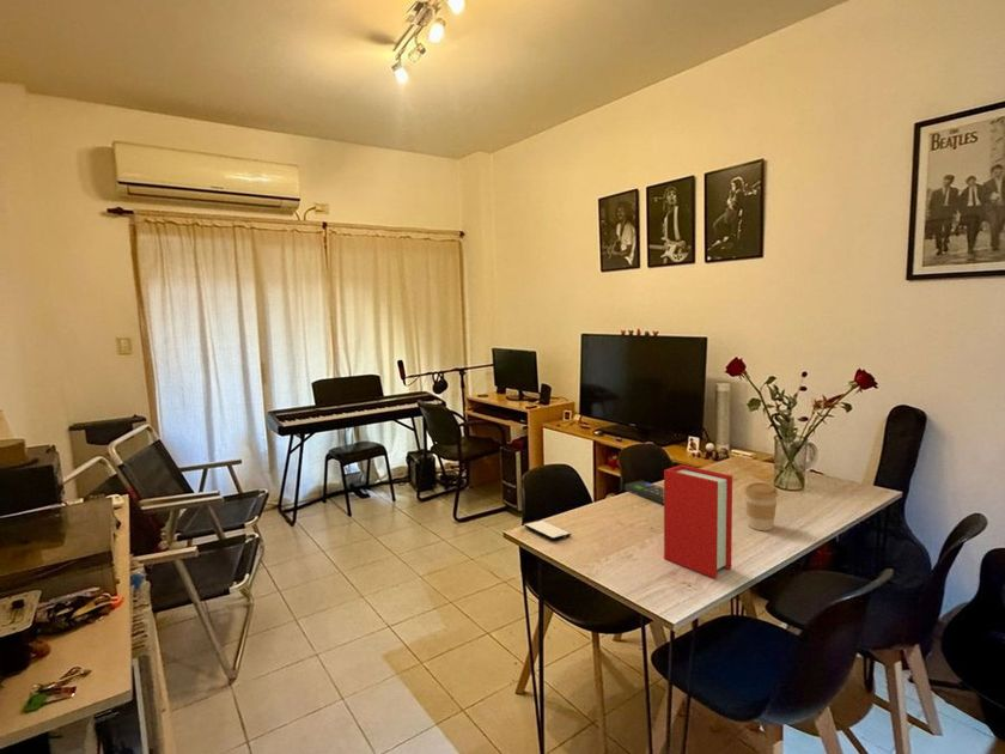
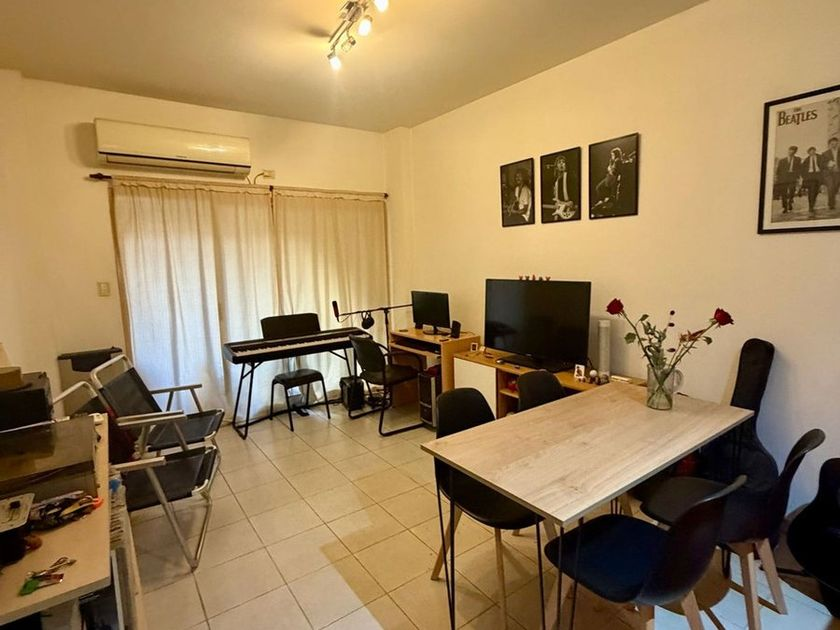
- coffee cup (760, 505)
- remote control (653, 492)
- smartphone (546, 529)
- book (696, 518)
